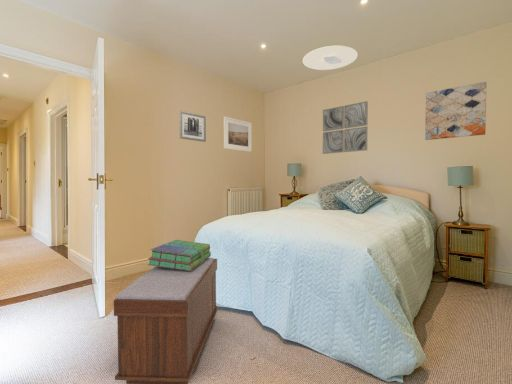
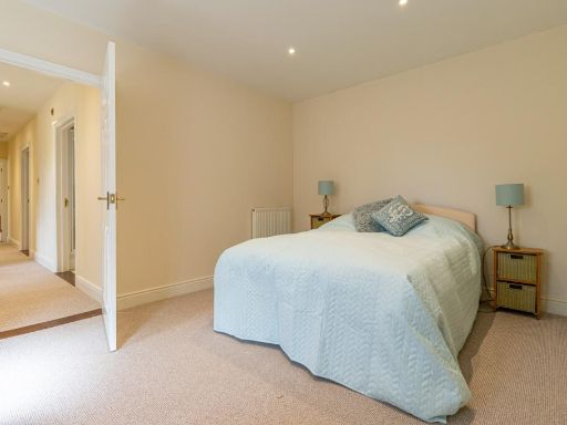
- wall art (193, 126)
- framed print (238, 135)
- ceiling light (329, 56)
- wall art (343, 128)
- stack of books (181, 255)
- bench (176, 308)
- wall art (454, 112)
